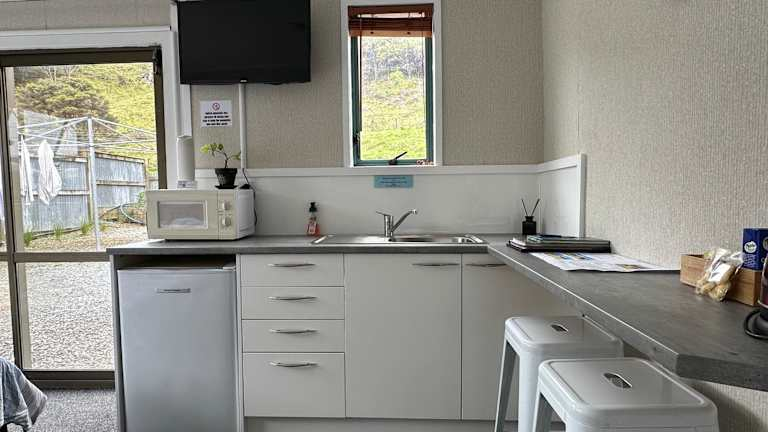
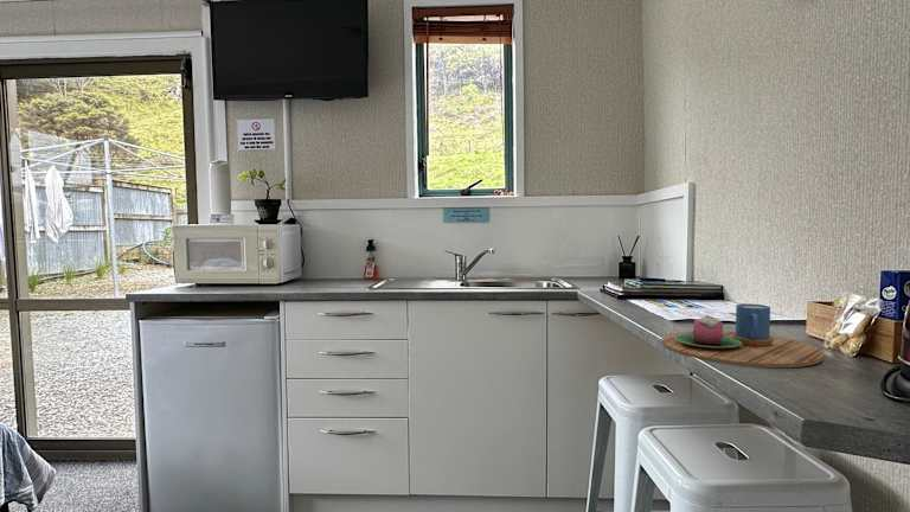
+ mug (738, 308)
